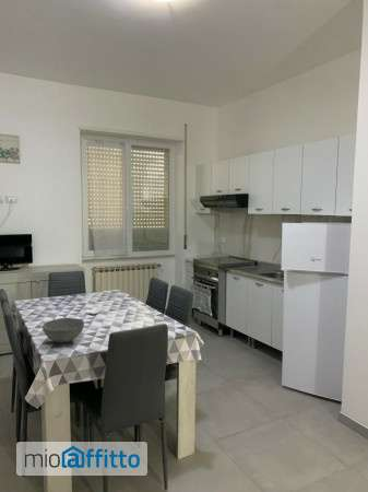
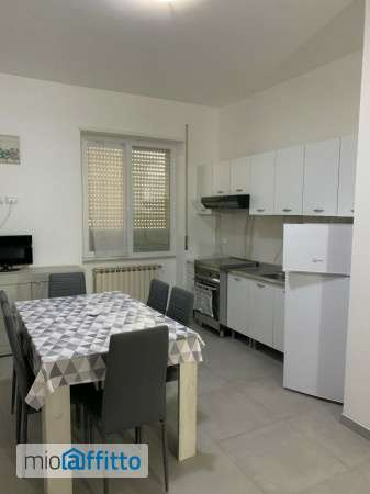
- bowl (63, 331)
